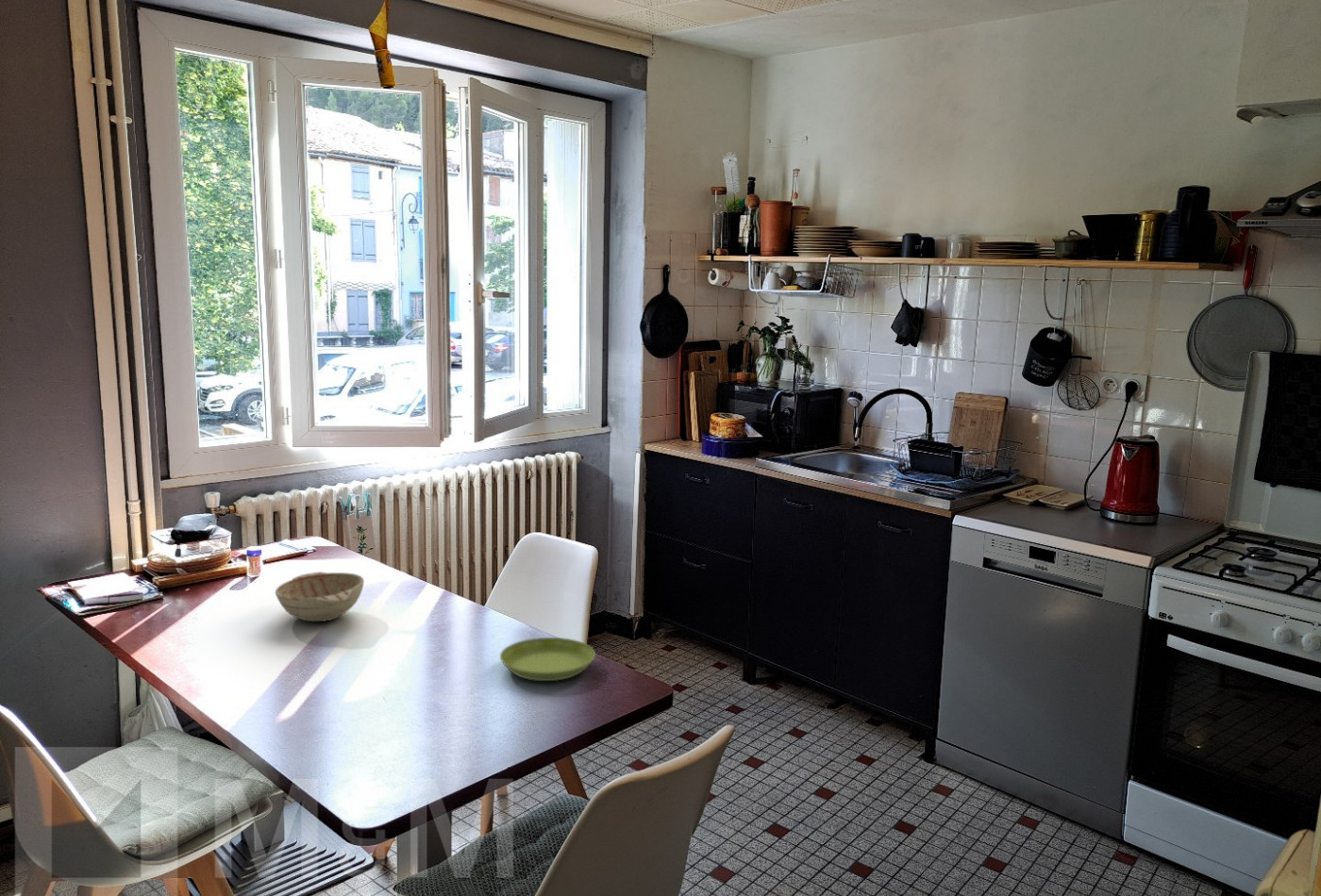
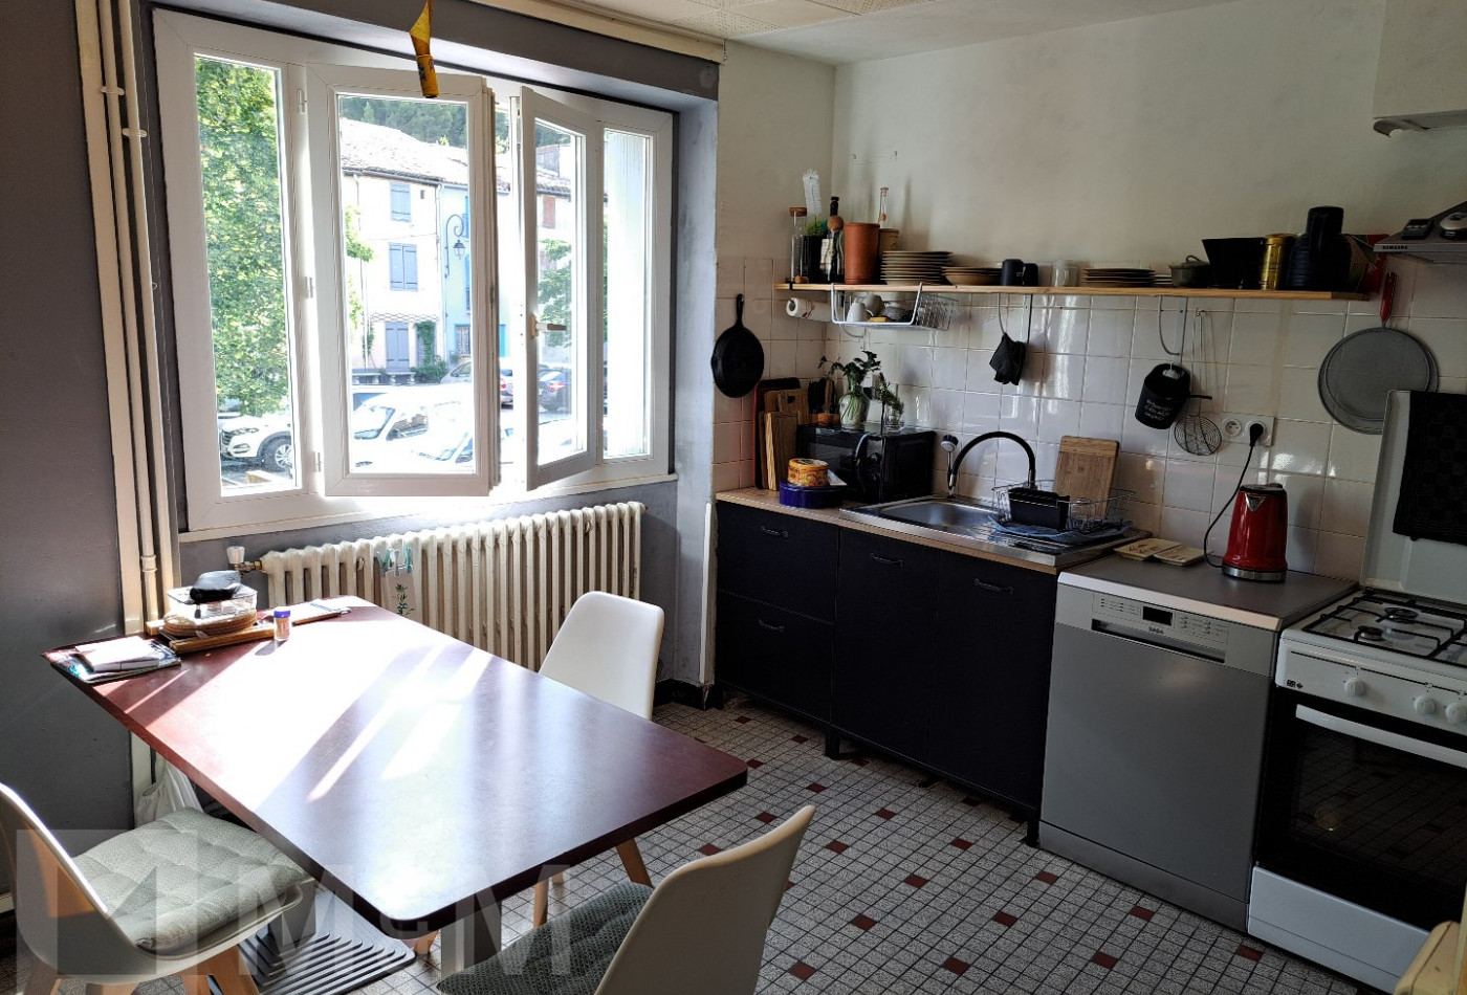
- decorative bowl (320, 599)
- saucer (547, 660)
